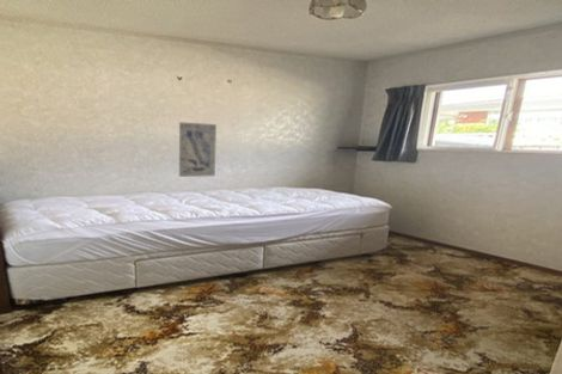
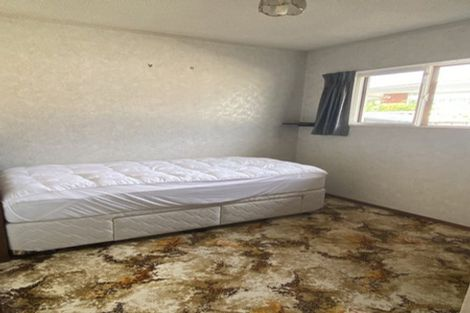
- wall art (197, 149)
